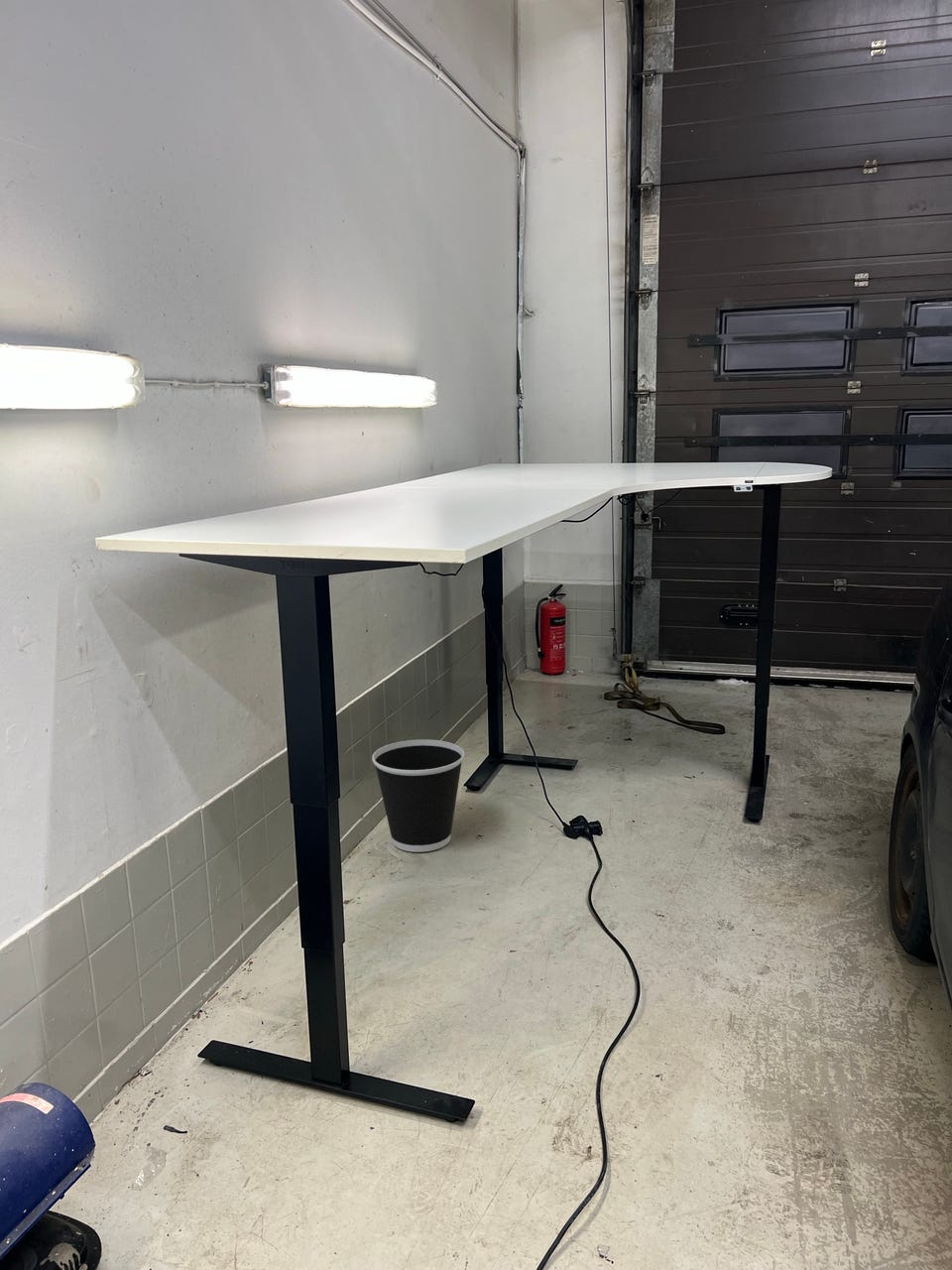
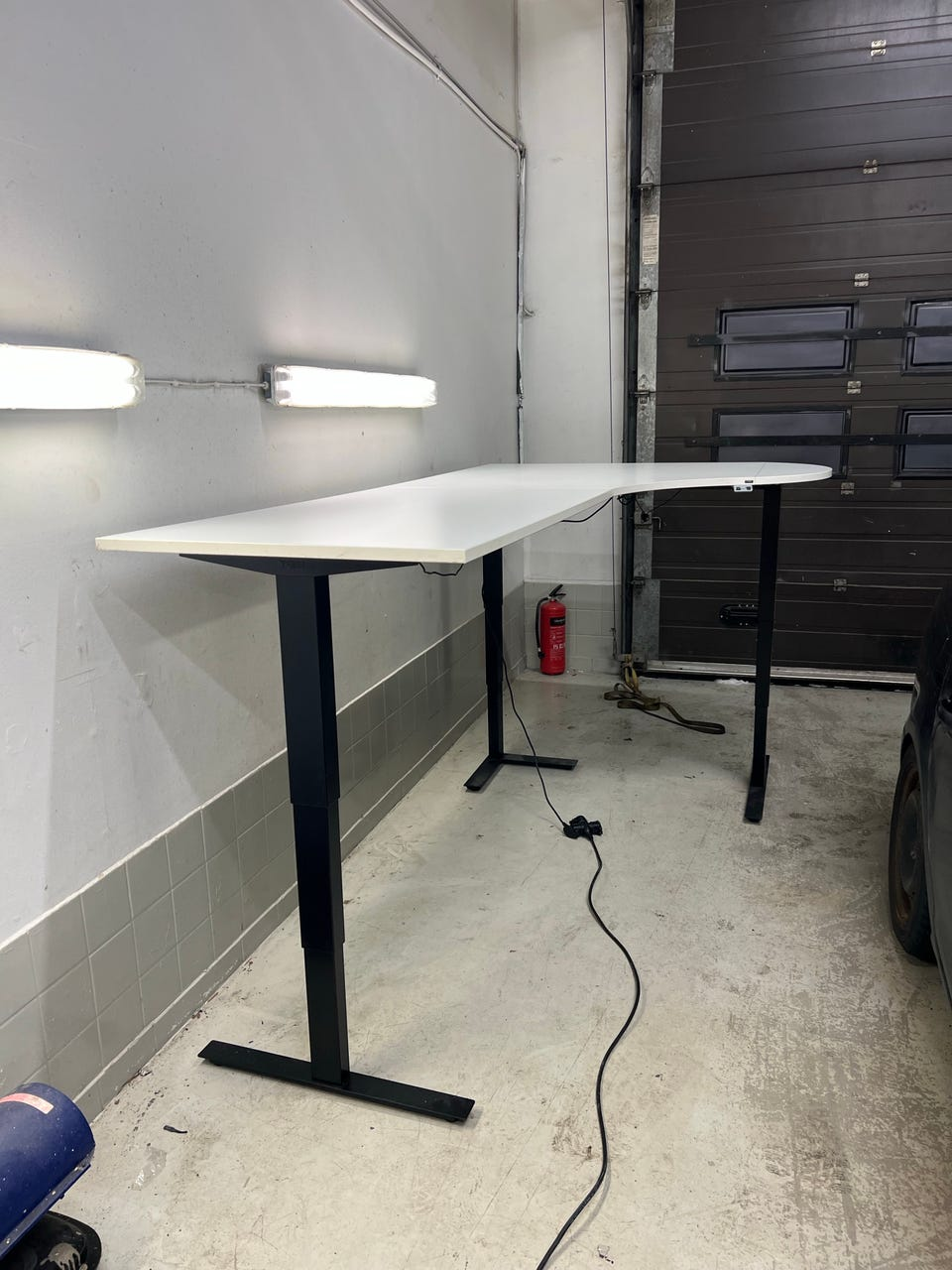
- wastebasket (419, 797)
